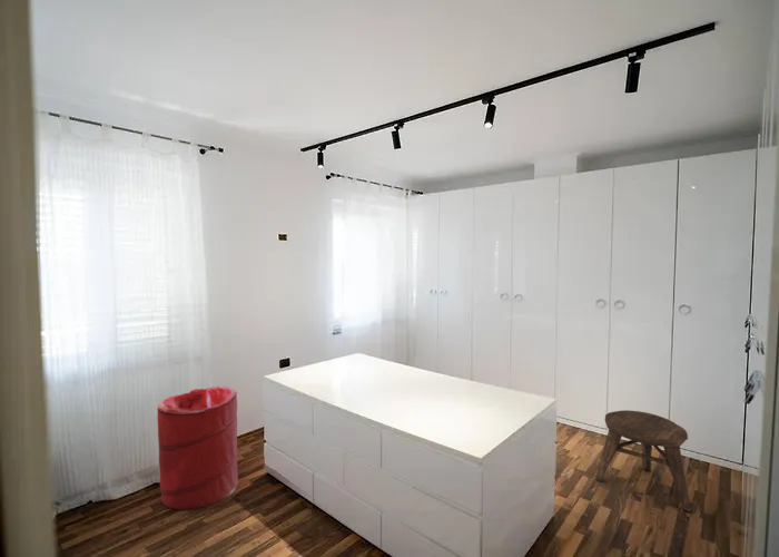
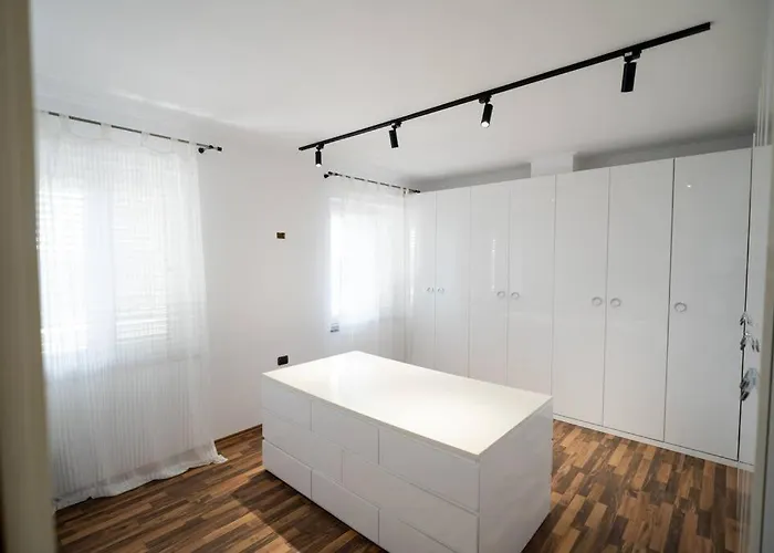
- laundry hamper (199, 440)
- stool (643, 452)
